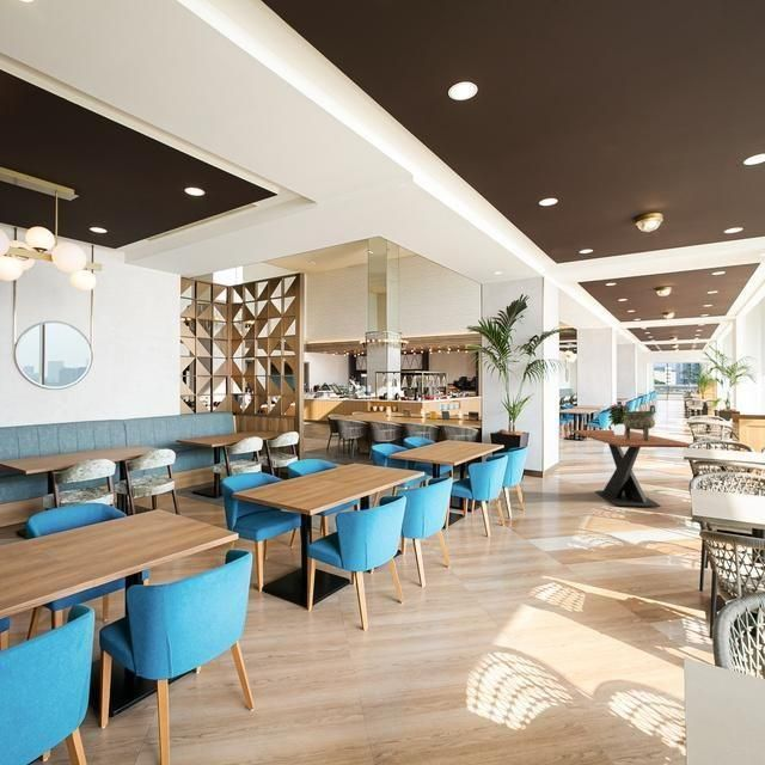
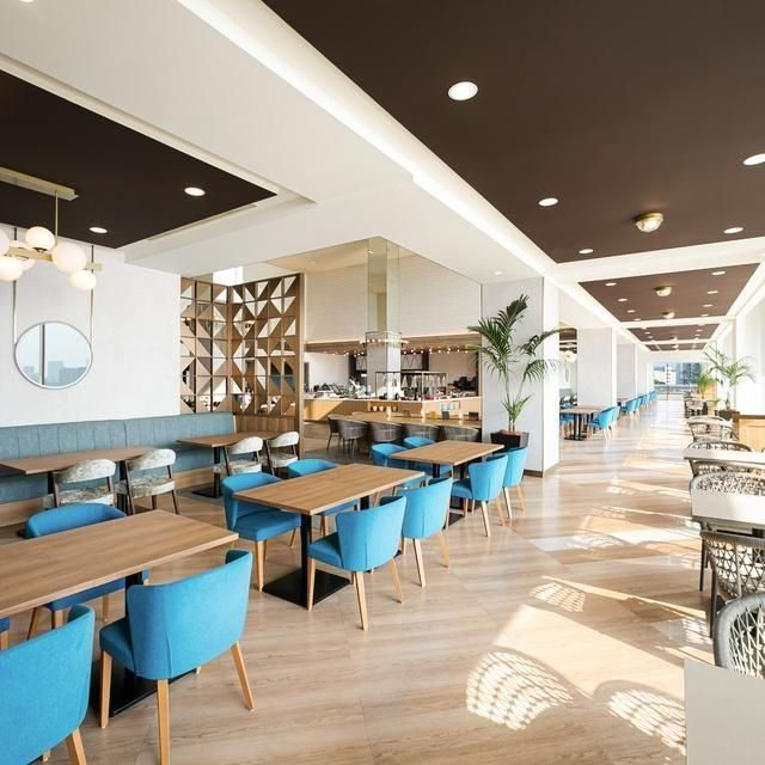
- vessel (639, 422)
- potted flower (618, 418)
- dining table (624, 466)
